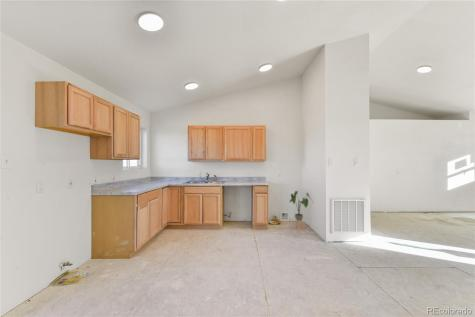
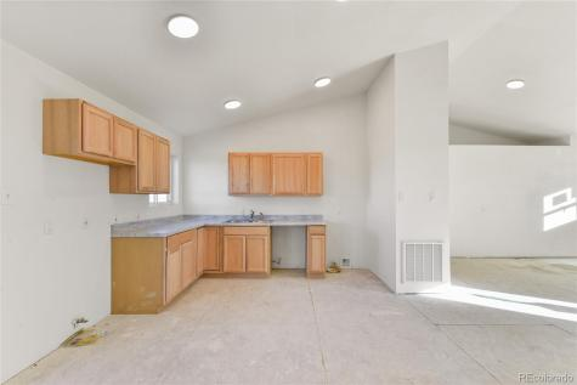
- house plant (299, 210)
